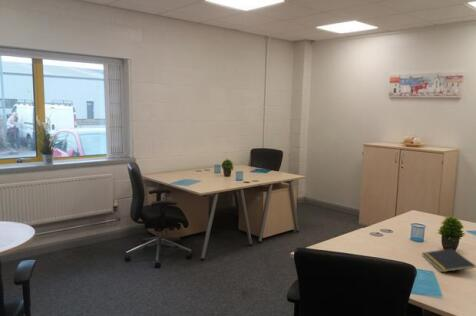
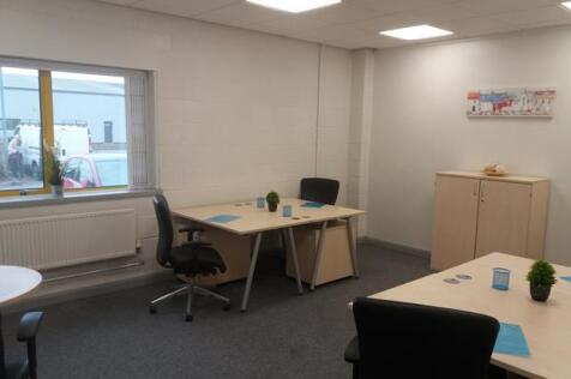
- notepad (446, 259)
